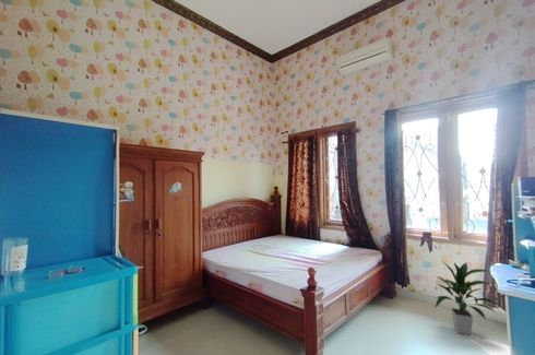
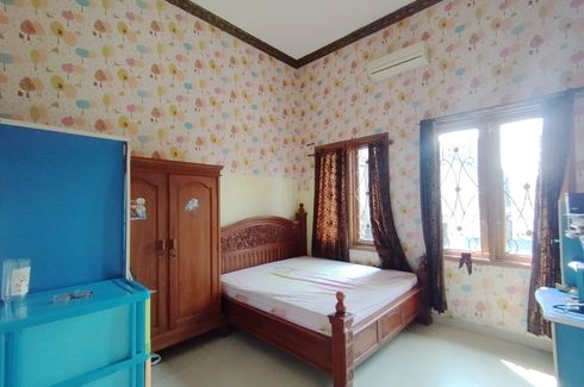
- indoor plant (462, 295)
